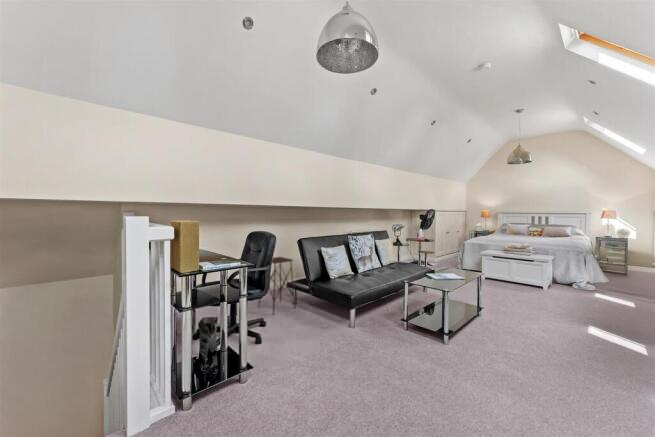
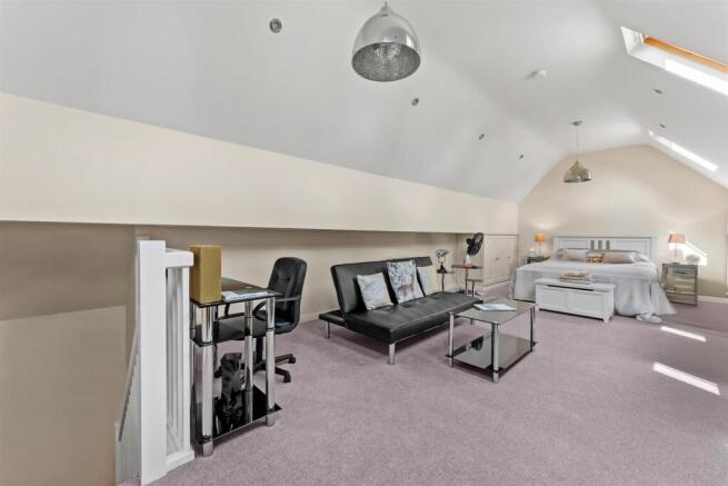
- side table (275, 283)
